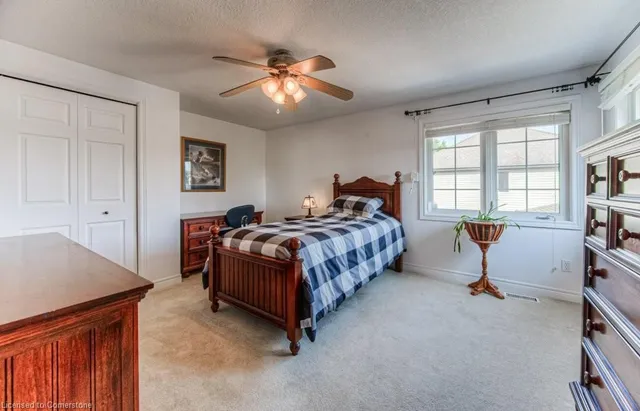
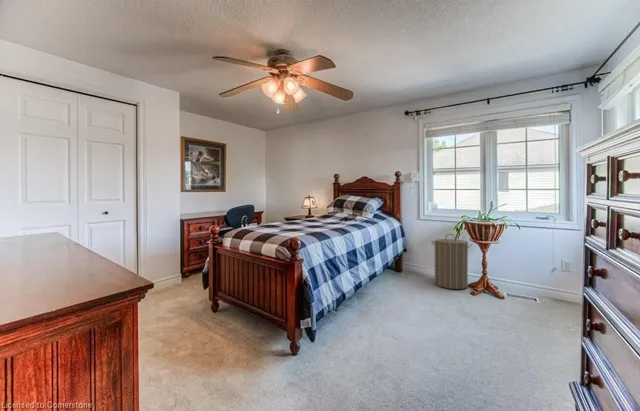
+ laundry hamper (450, 259)
